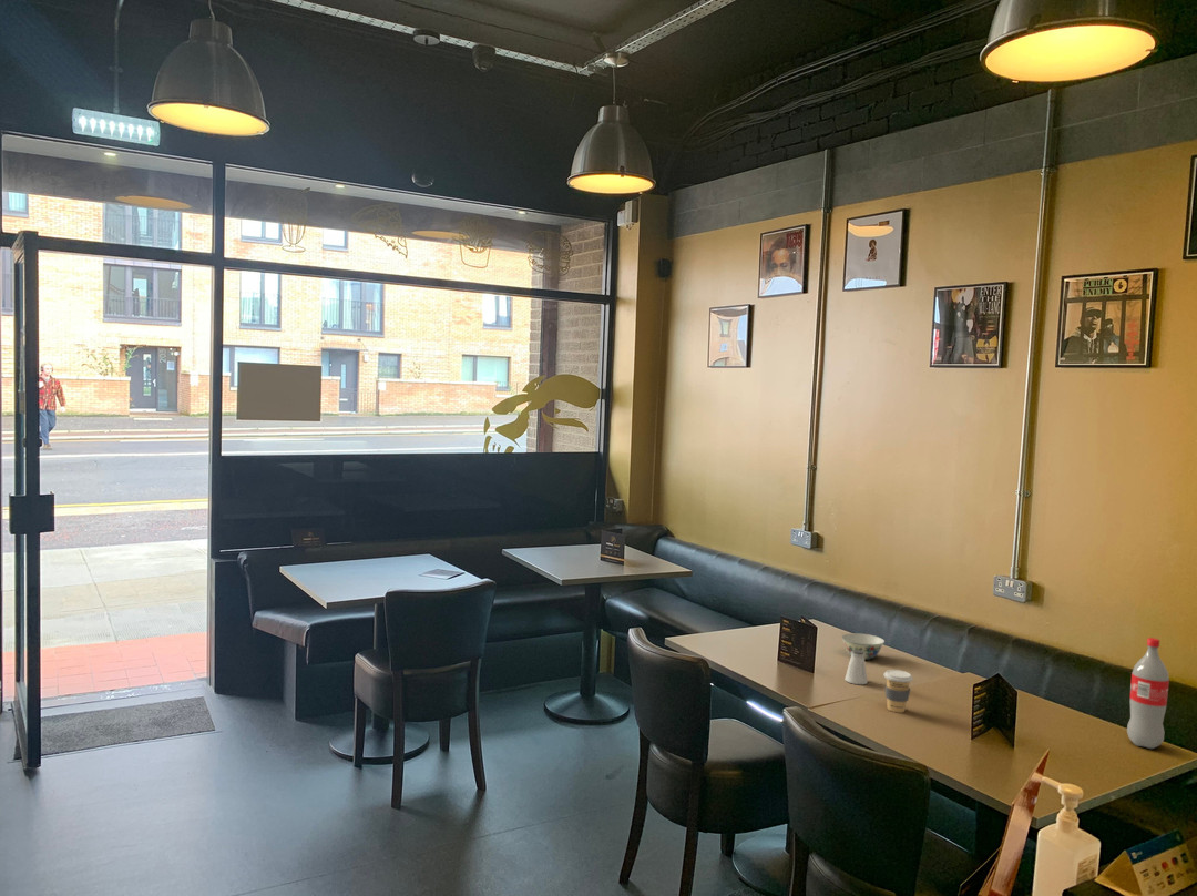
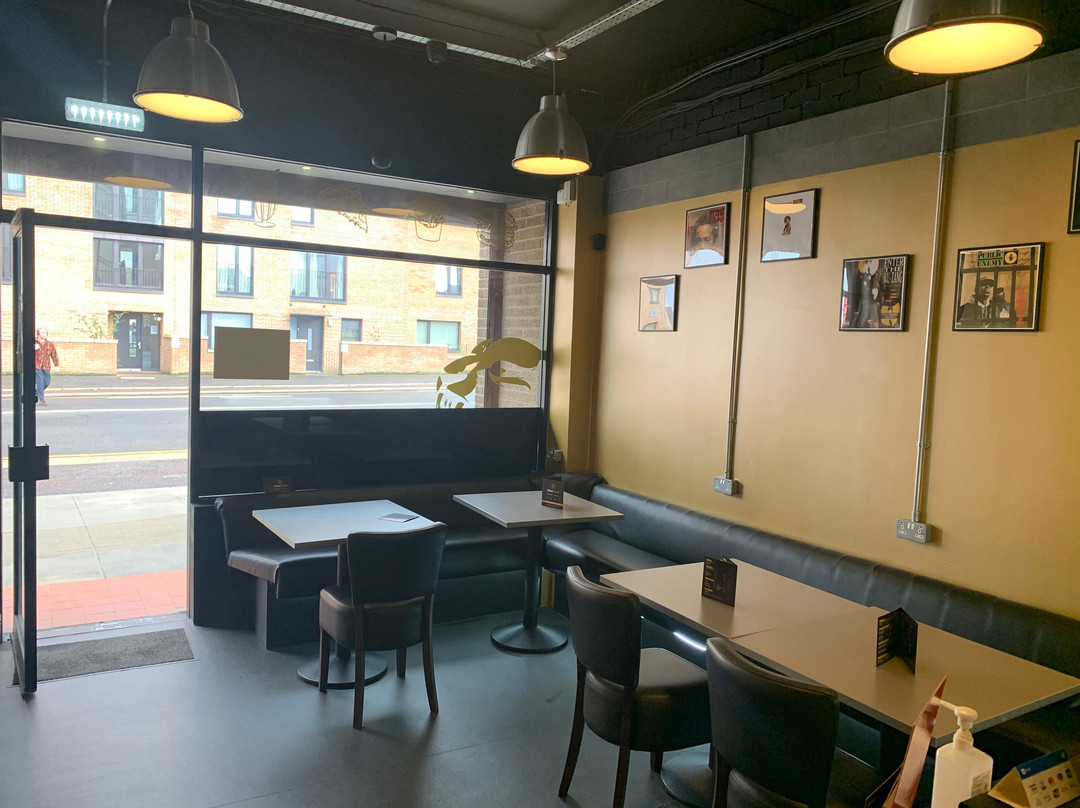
- coffee cup (897, 691)
- pop (1148, 692)
- saltshaker (857, 665)
- chinaware (862, 646)
